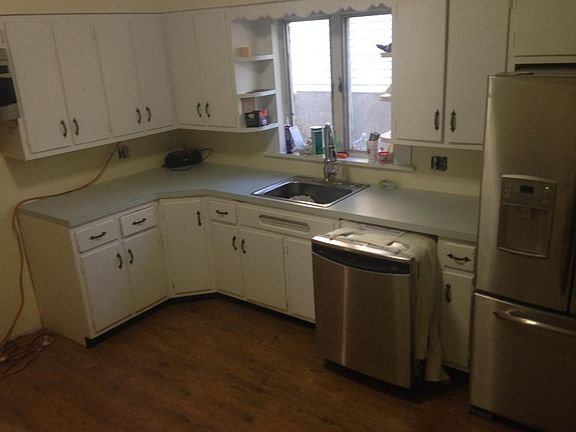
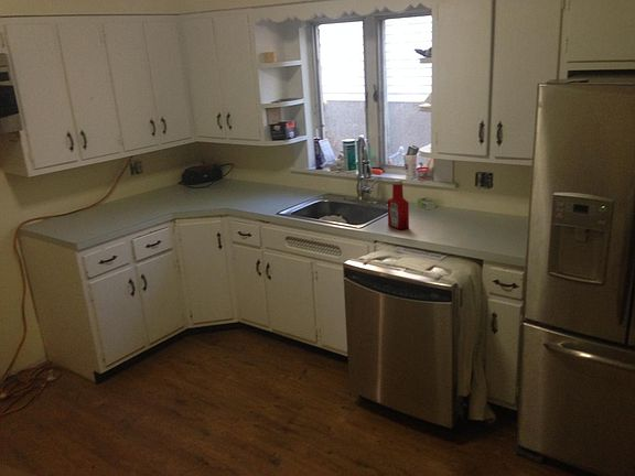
+ soap bottle (398, 203)
